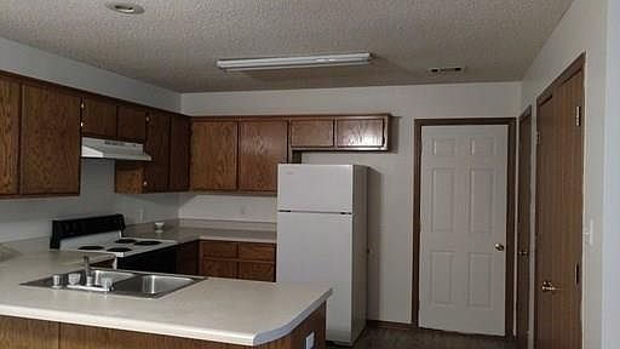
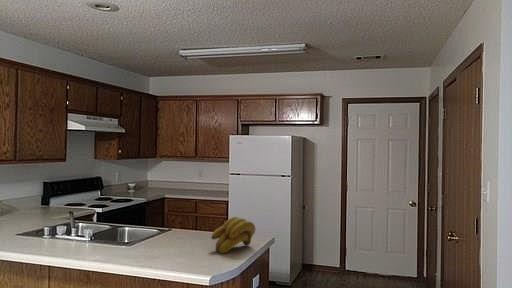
+ banana bunch (233, 233)
